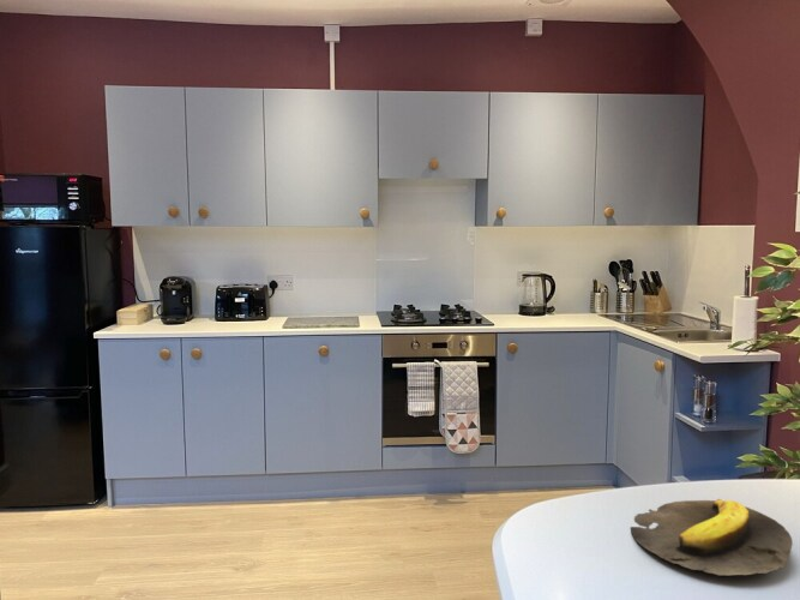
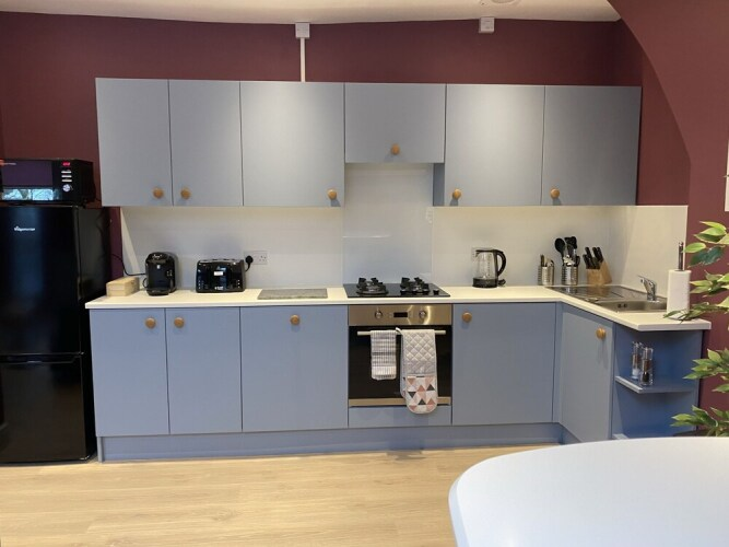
- banana (708, 522)
